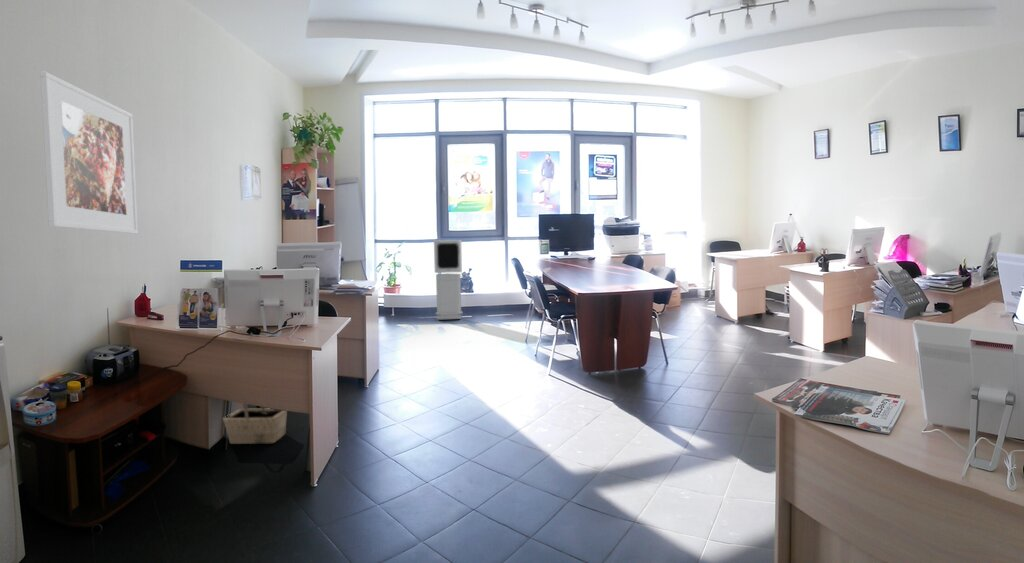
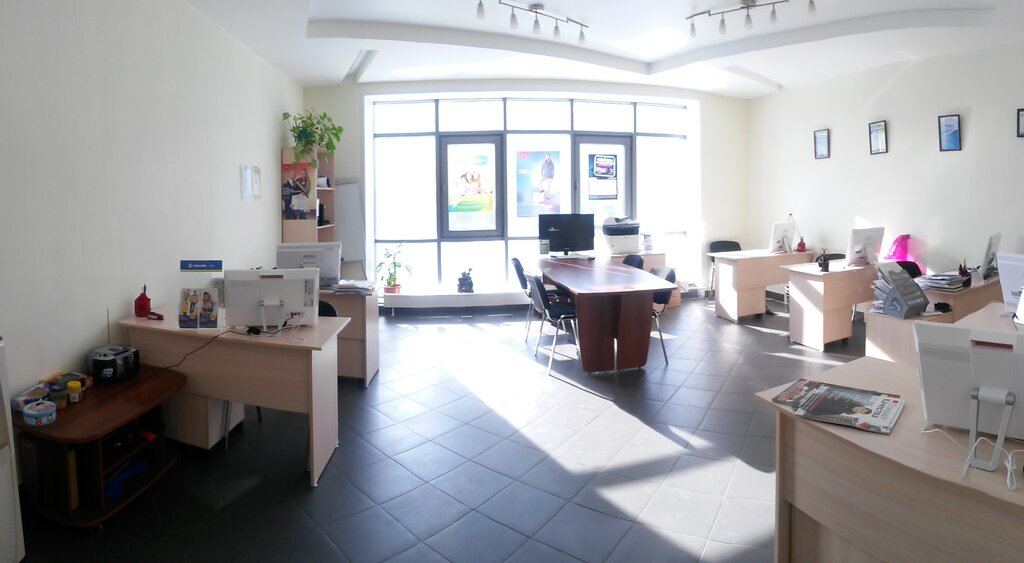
- basket (256, 416)
- air purifier (447, 279)
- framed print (95, 163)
